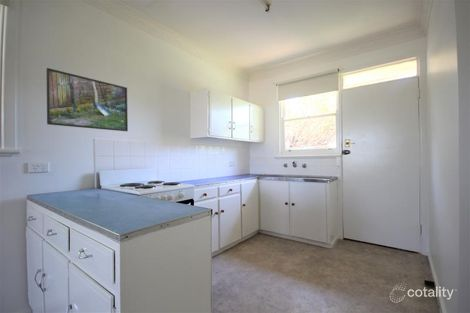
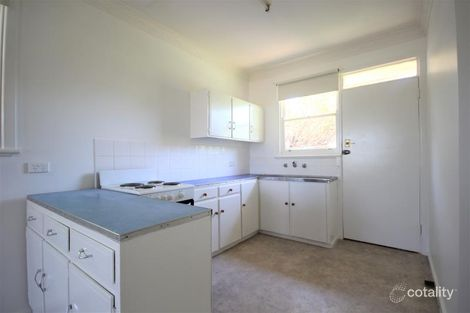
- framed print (92, 103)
